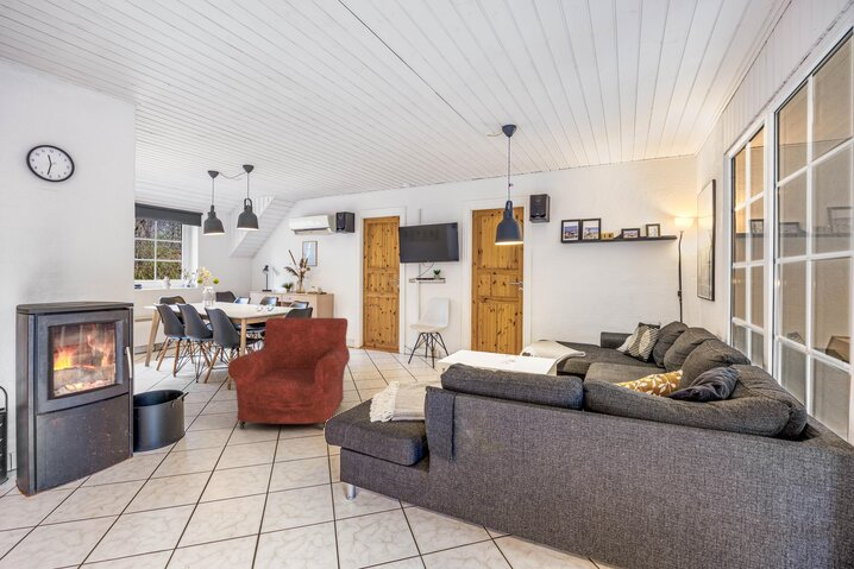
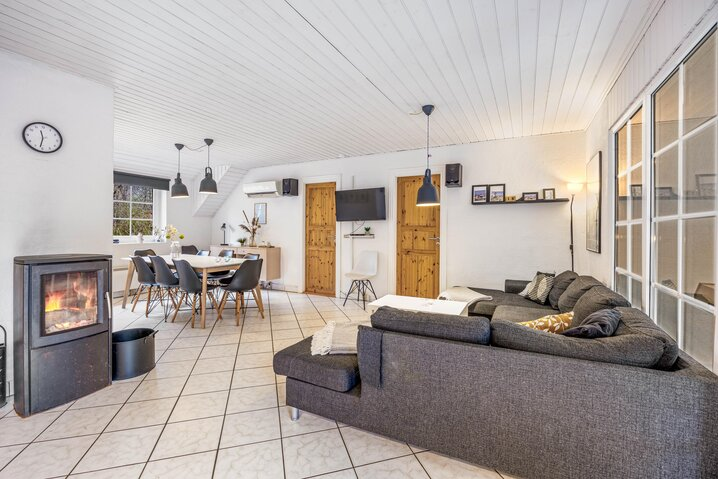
- armchair (295, 368)
